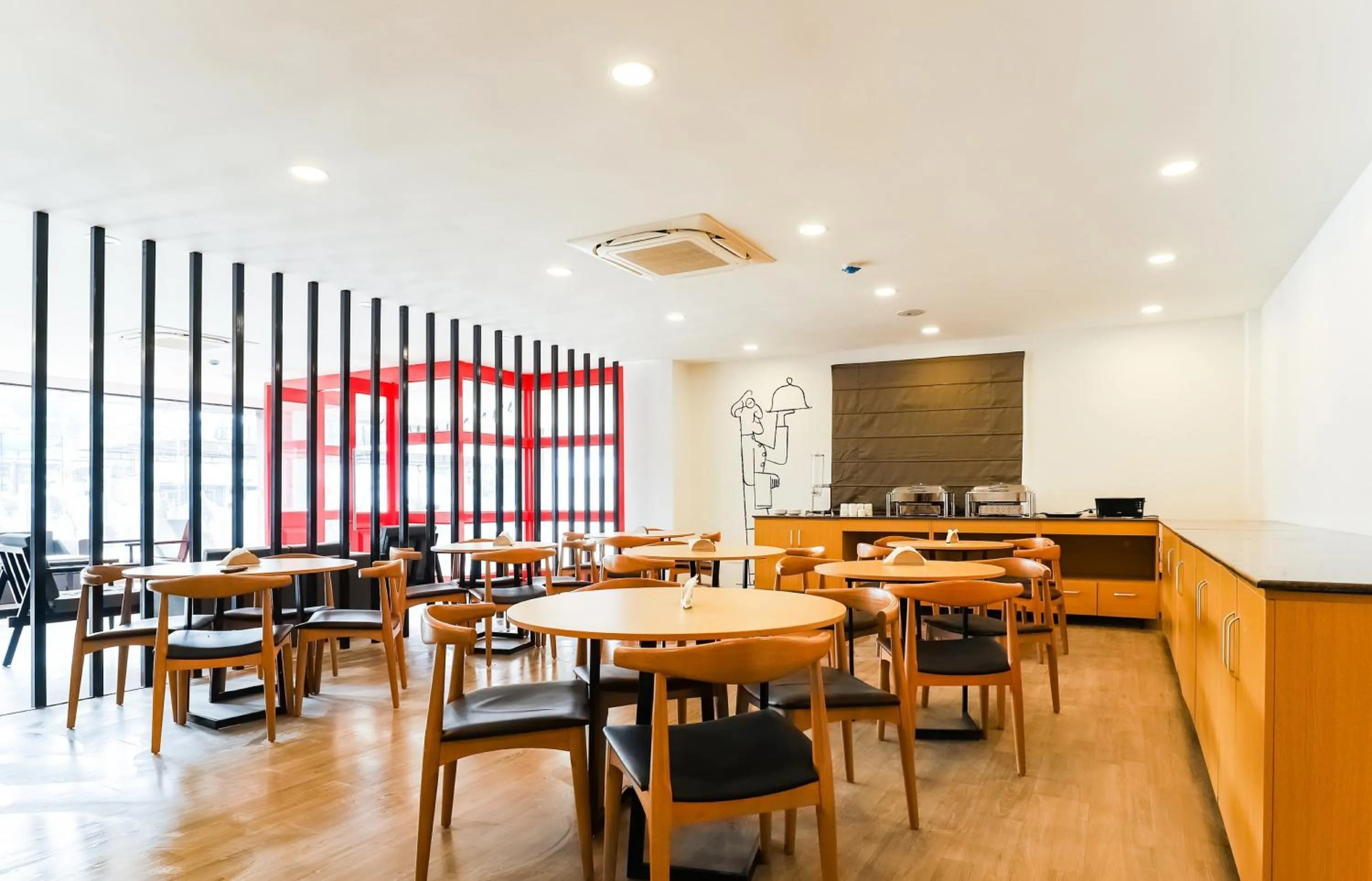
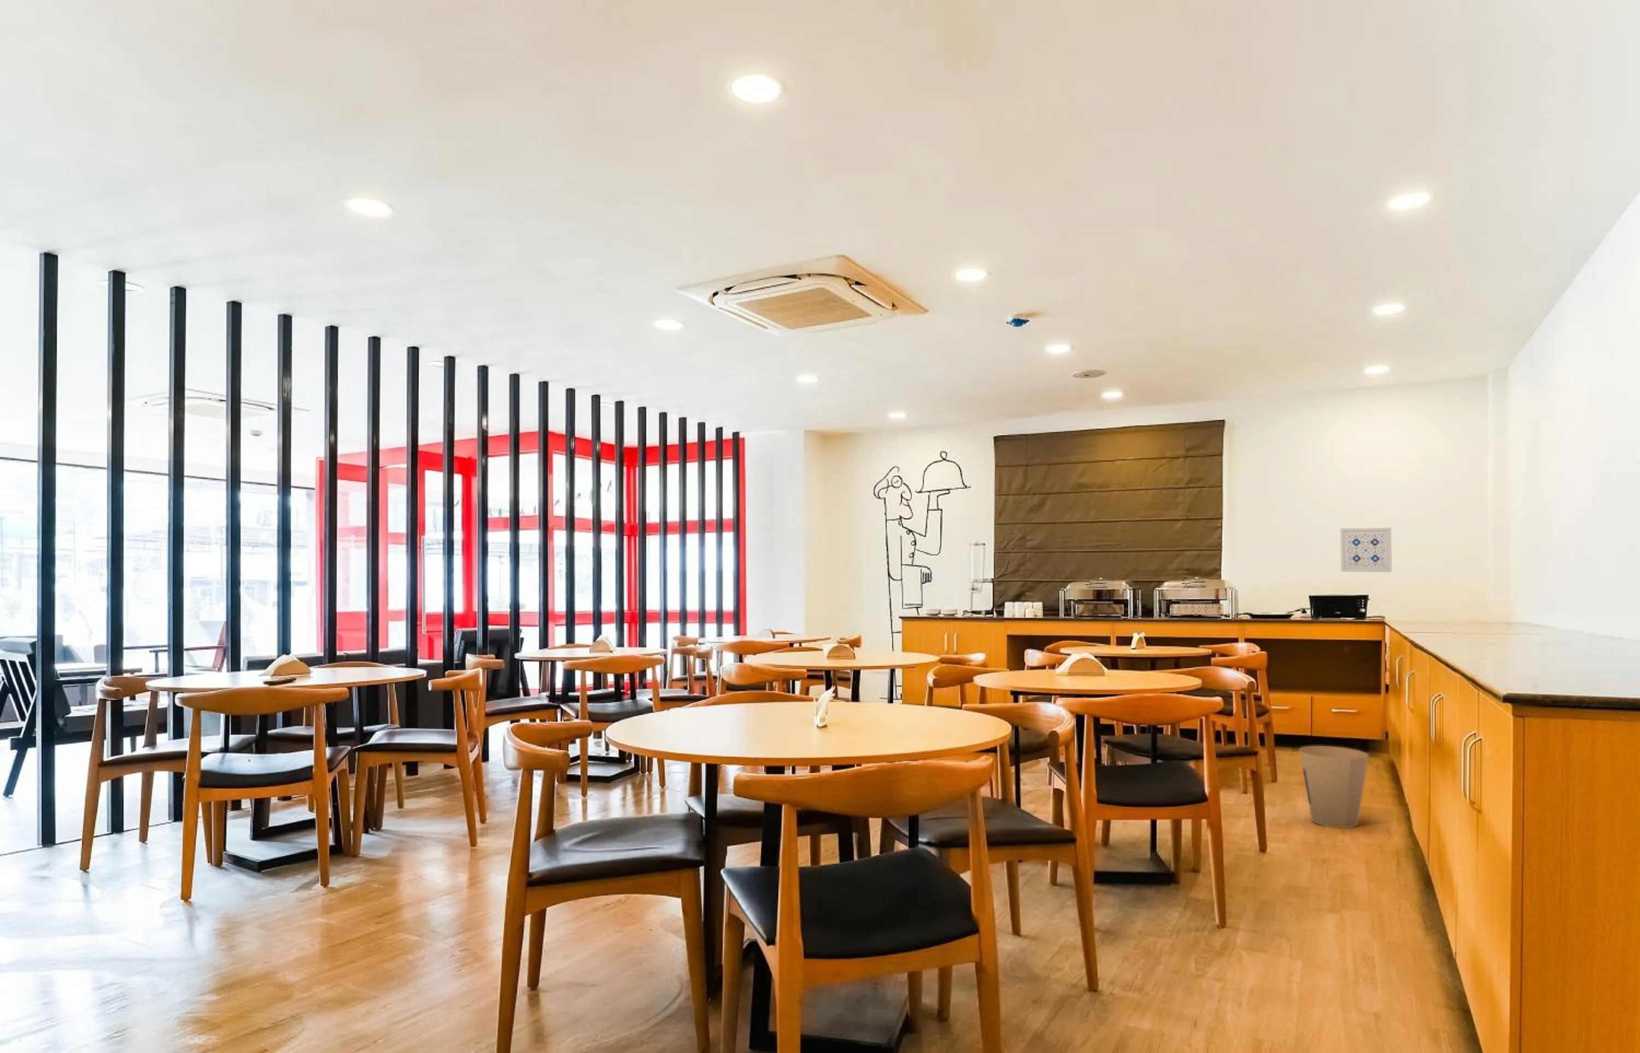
+ trash can (1333, 786)
+ wall art (1365, 550)
